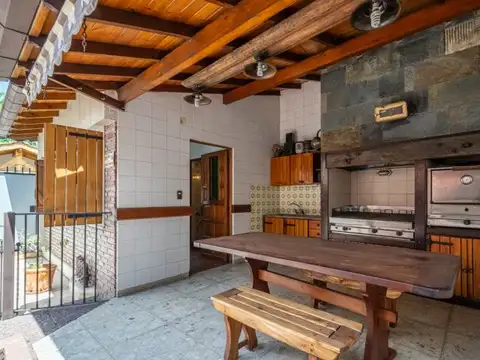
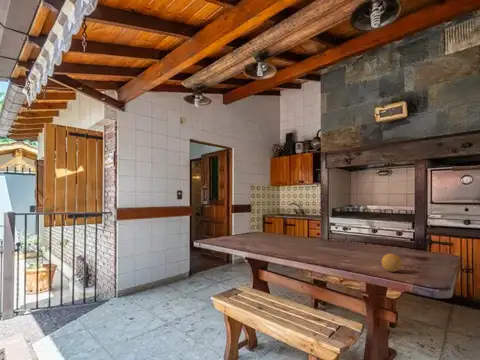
+ fruit (391, 262)
